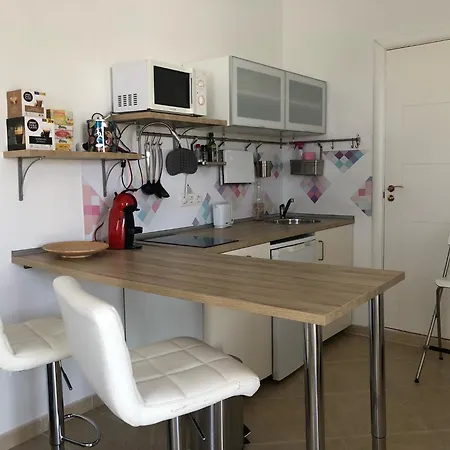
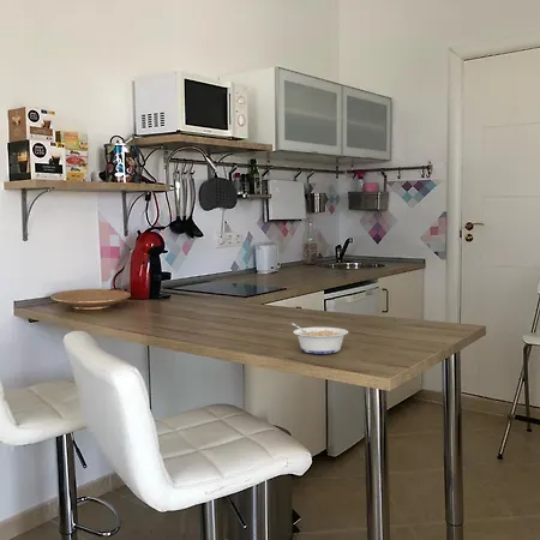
+ legume (318, 338)
